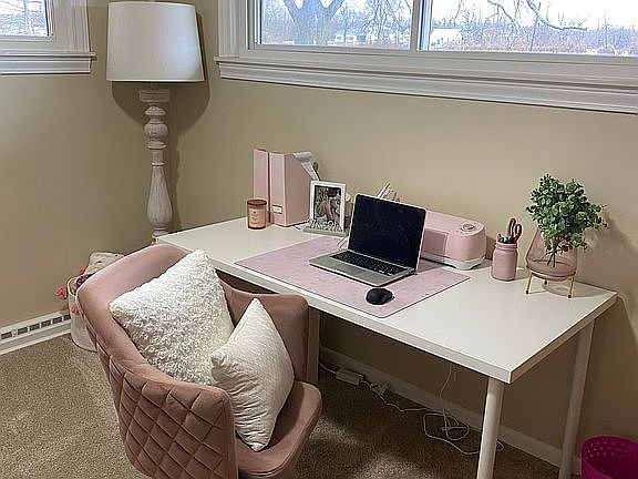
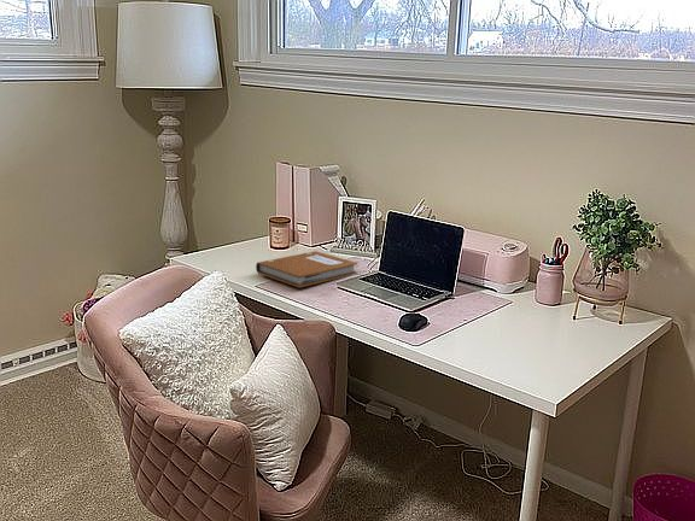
+ notebook (308, 267)
